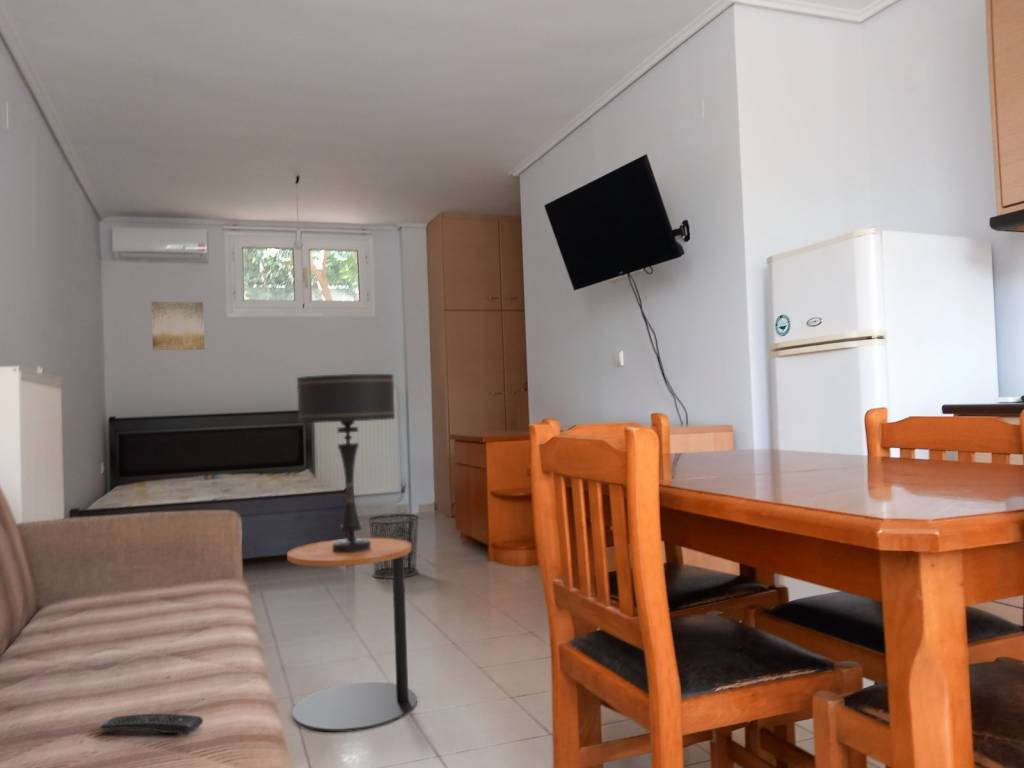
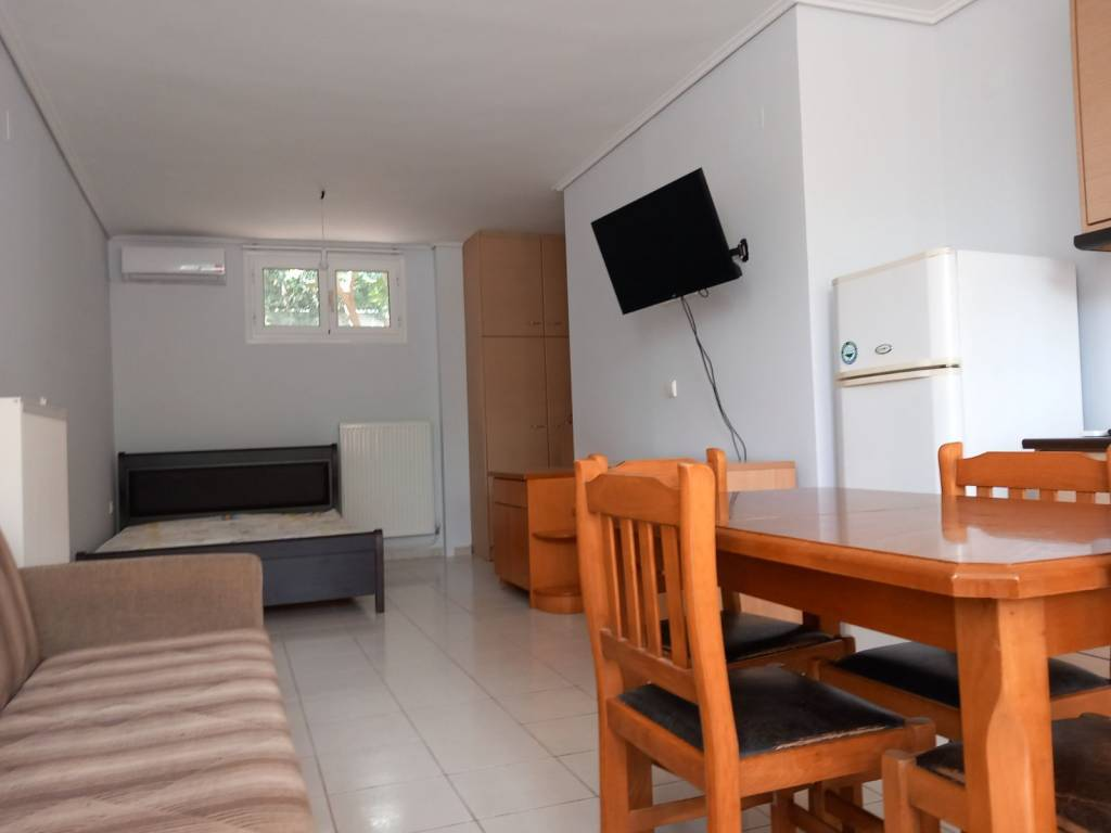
- table lamp (348, 461)
- waste bin (394, 538)
- wall art (178, 325)
- side table (394, 627)
- remote control (148, 723)
